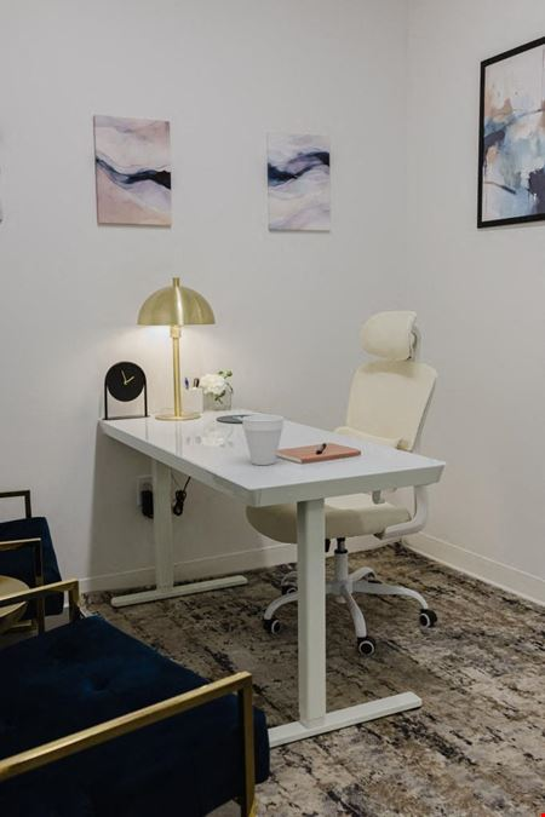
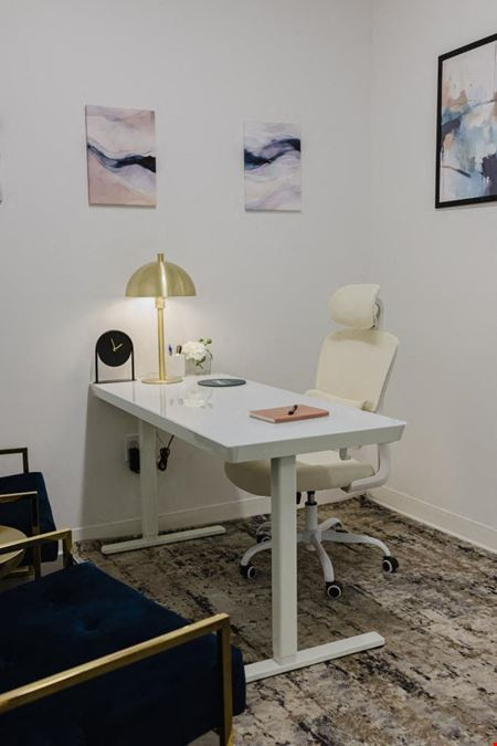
- cup (263, 439)
